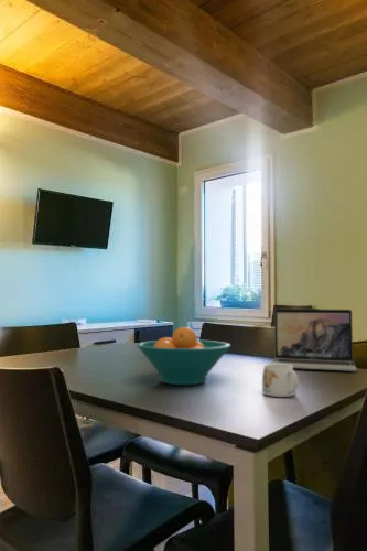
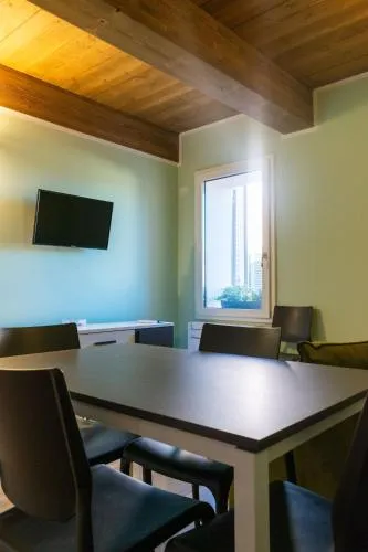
- laptop (312, 337)
- fruit bowl (183, 354)
- mug (282, 380)
